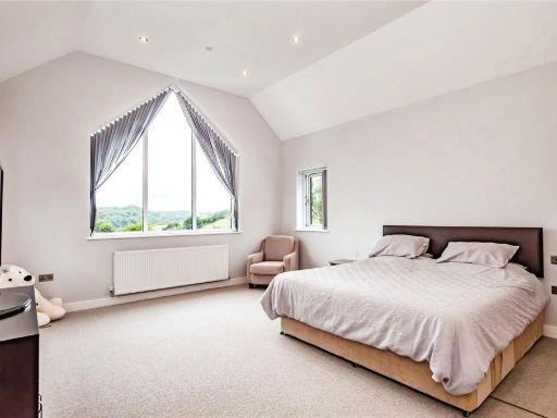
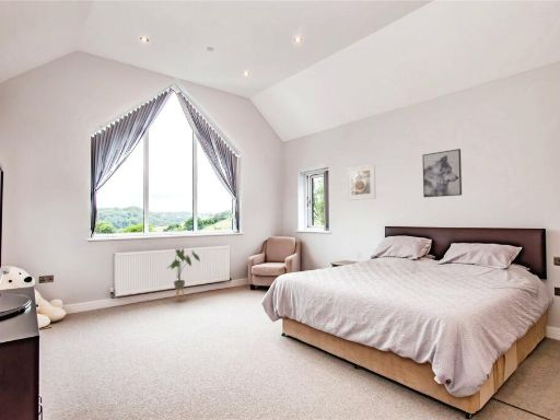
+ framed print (360, 183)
+ wall art (441, 174)
+ house plant (179, 273)
